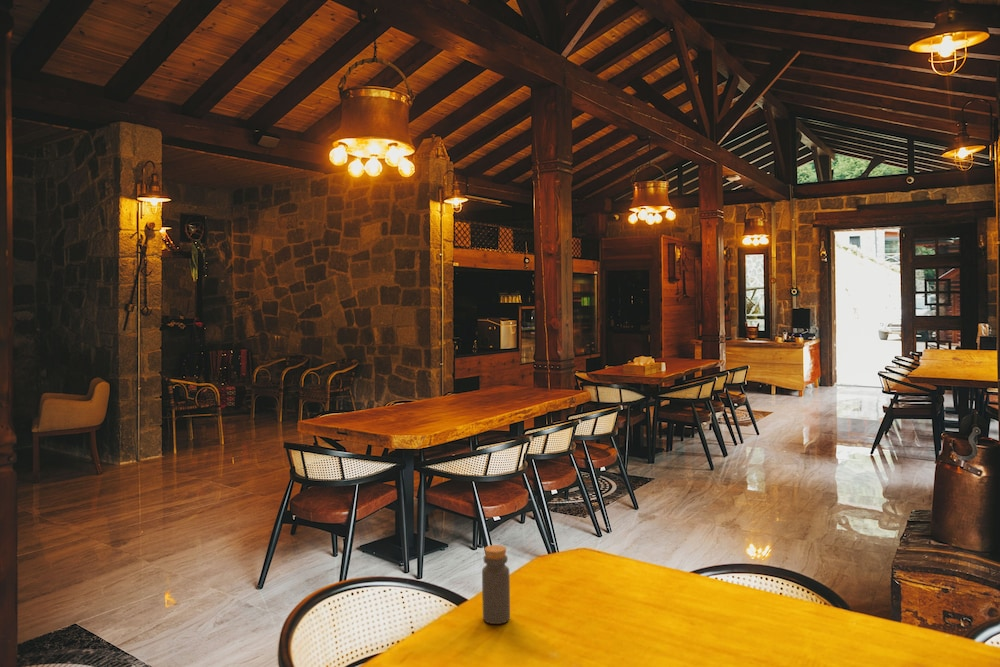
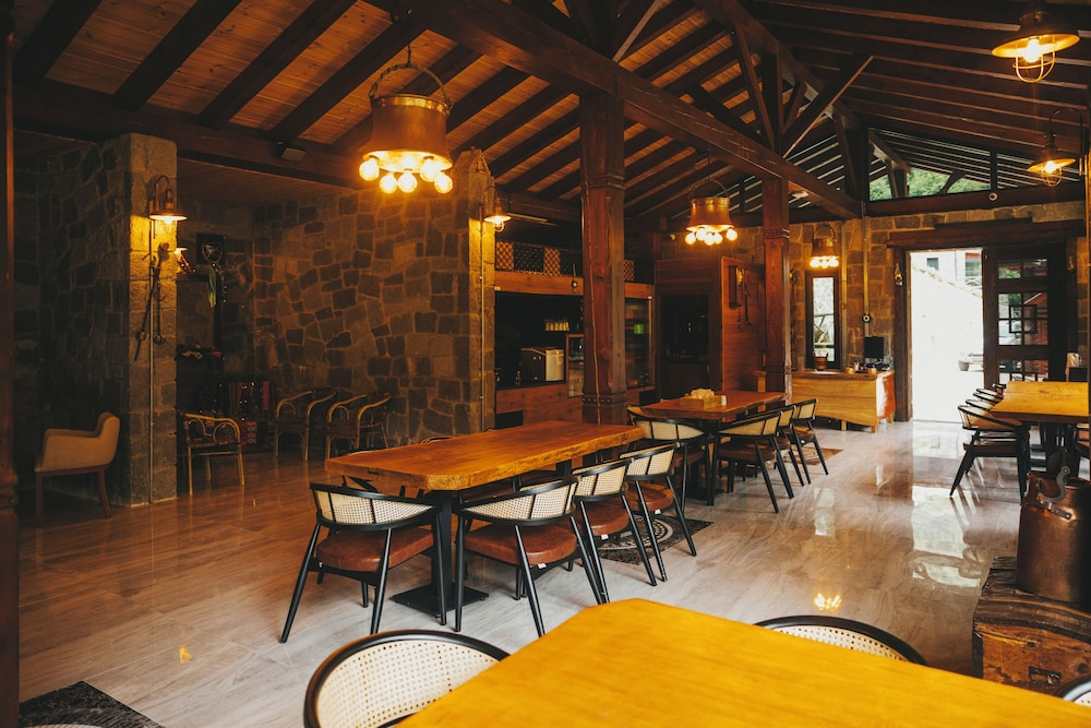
- bottle (495, 583)
